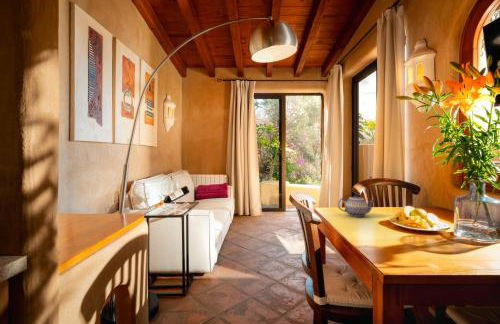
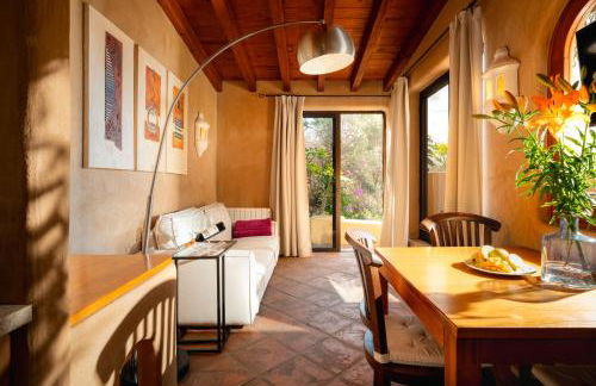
- teapot (356, 204)
